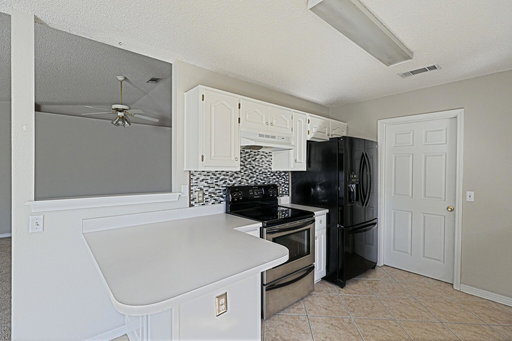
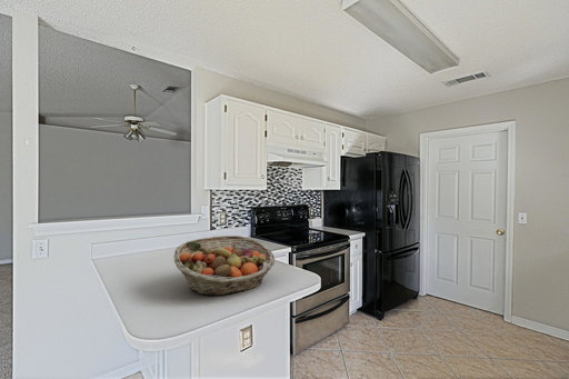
+ fruit basket (226, 262)
